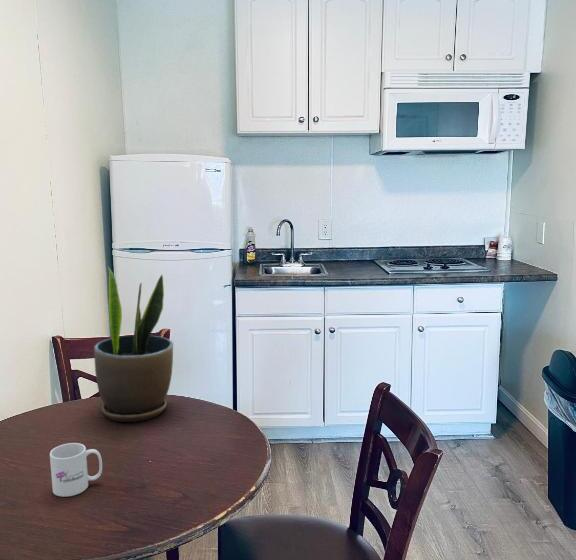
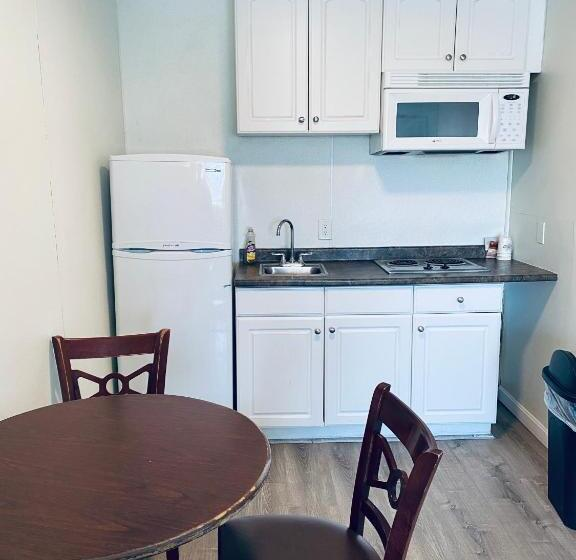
- potted plant (133, 341)
- mug (77, 467)
